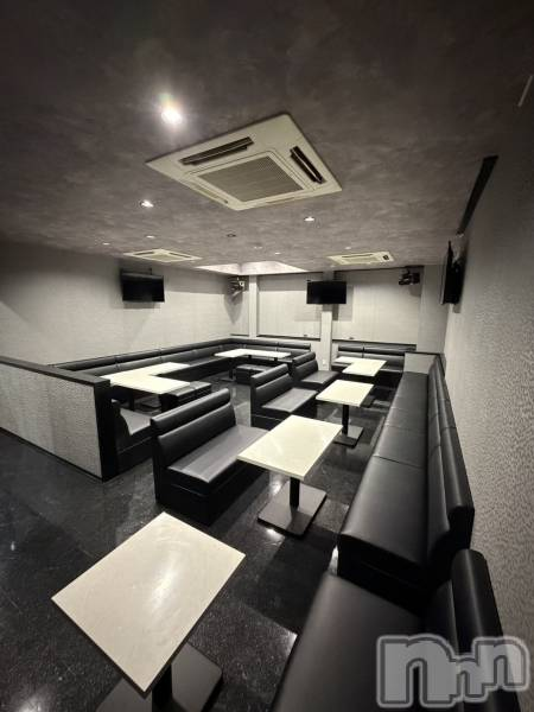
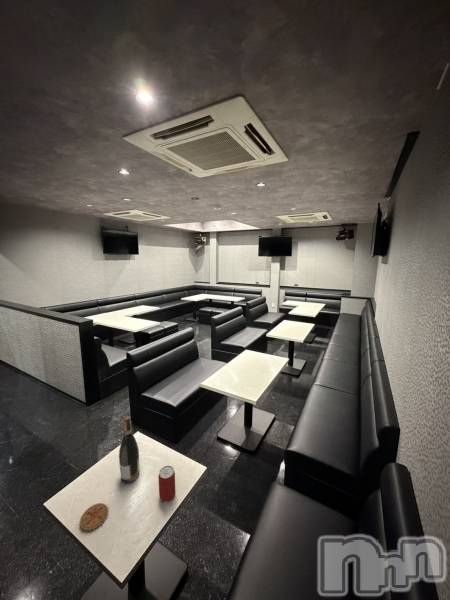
+ wine bottle (128, 447)
+ coaster (94, 516)
+ beer can (167, 483)
